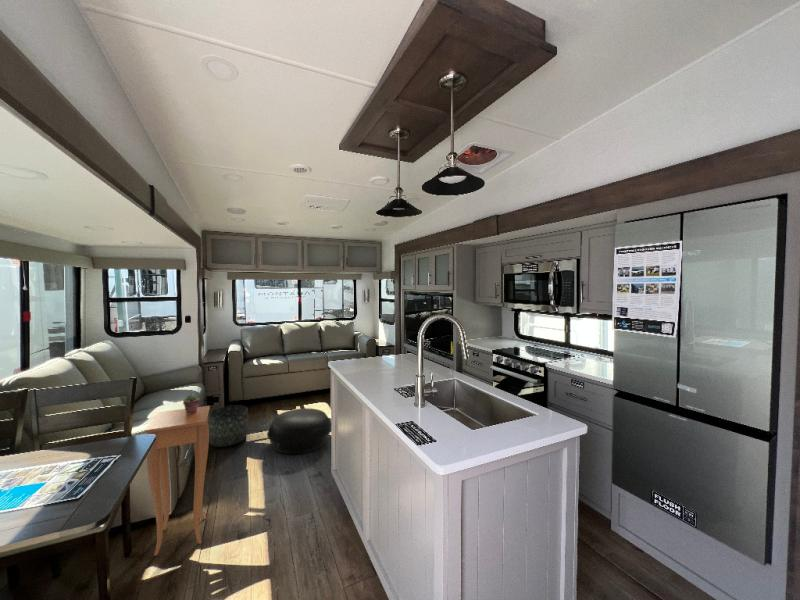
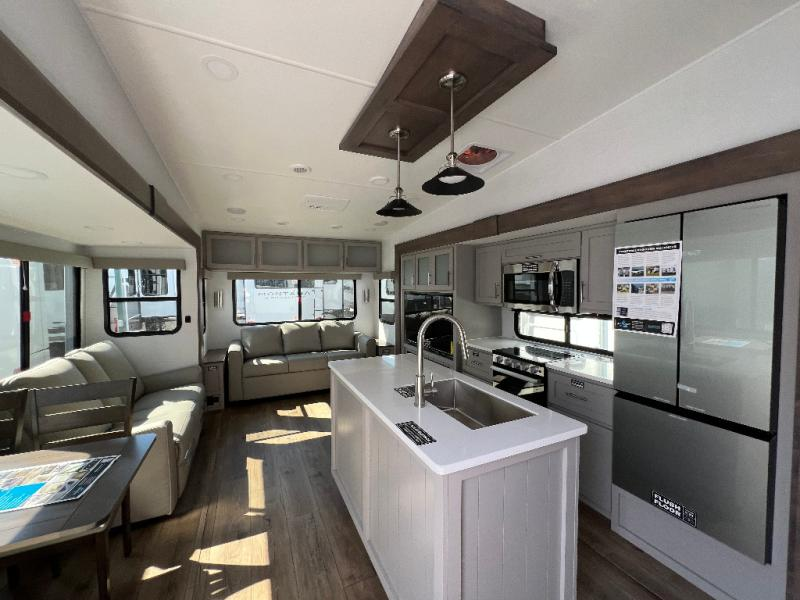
- side table (168, 481)
- ottoman (299, 430)
- potted succulent (191, 402)
- basket (228, 425)
